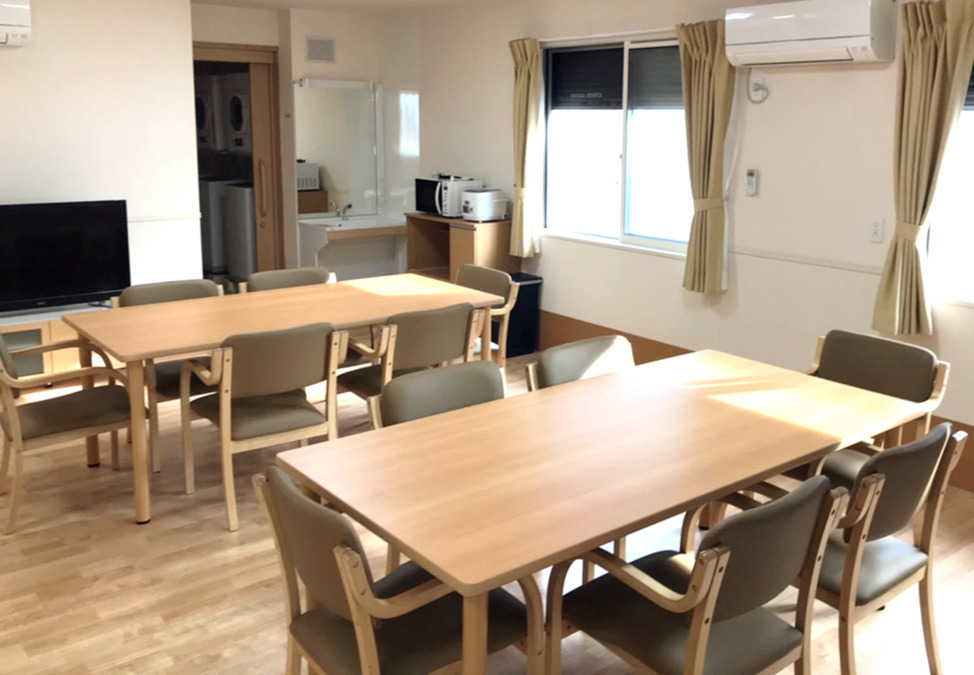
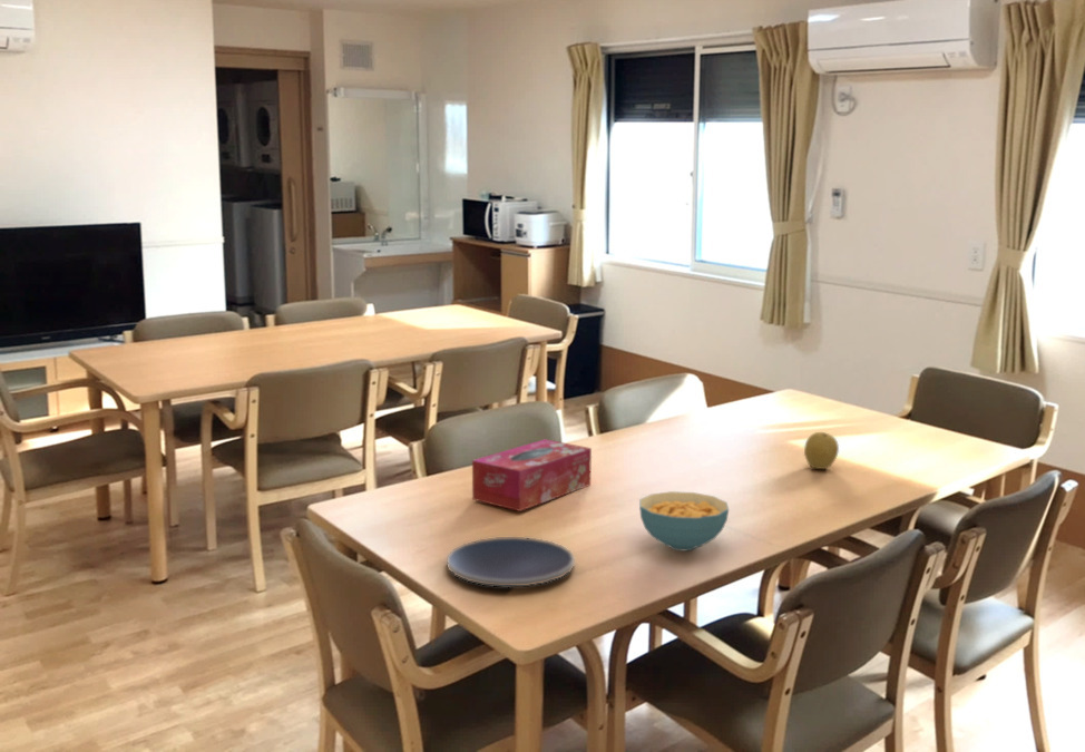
+ fruit (821, 450)
+ plate (510, 561)
+ cereal bowl (683, 525)
+ tissue box (532, 472)
